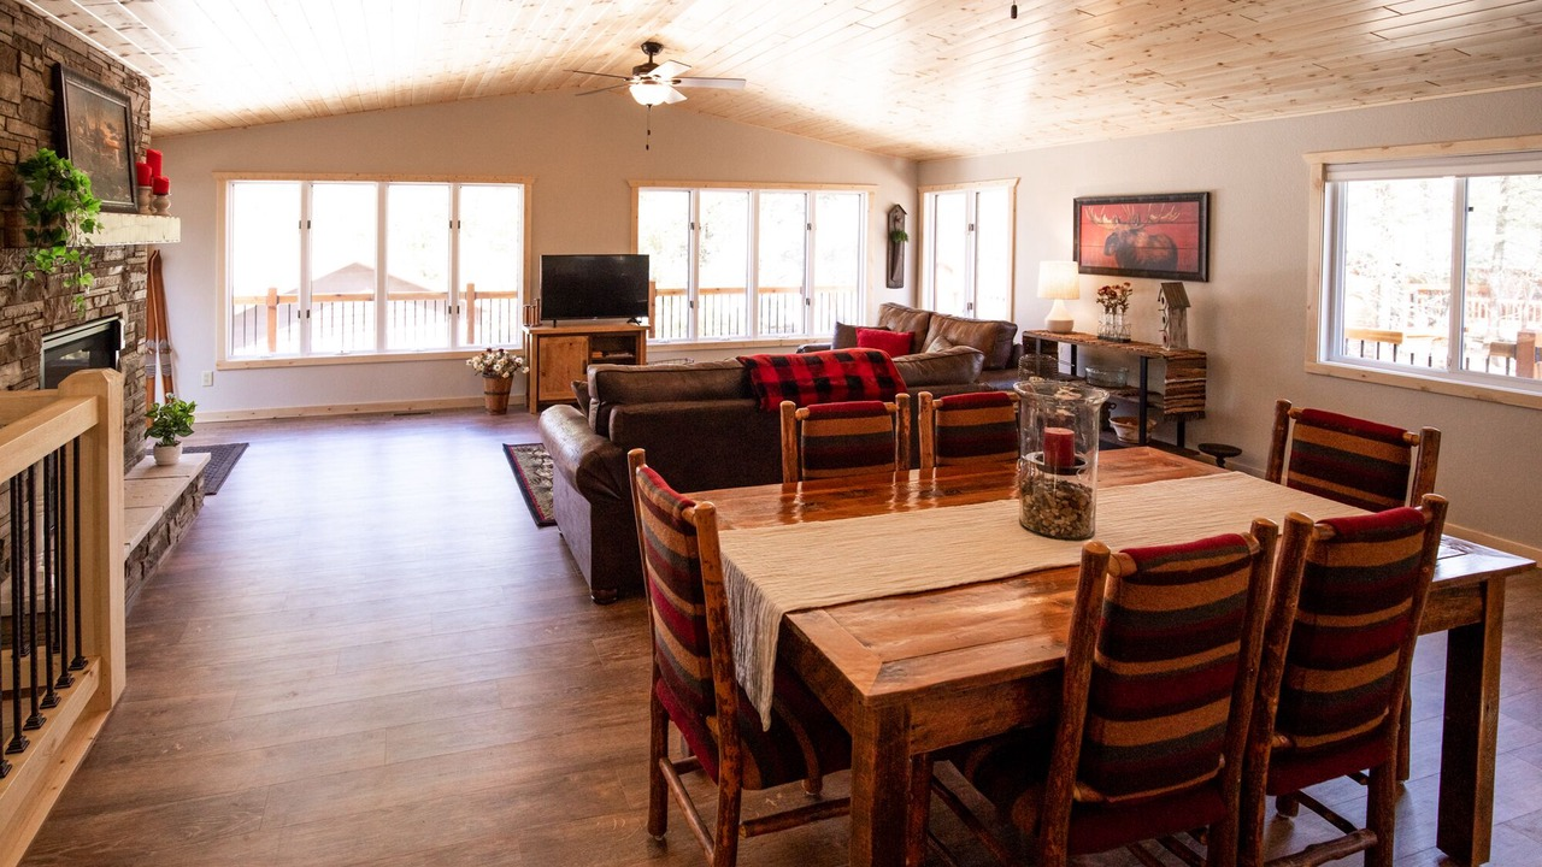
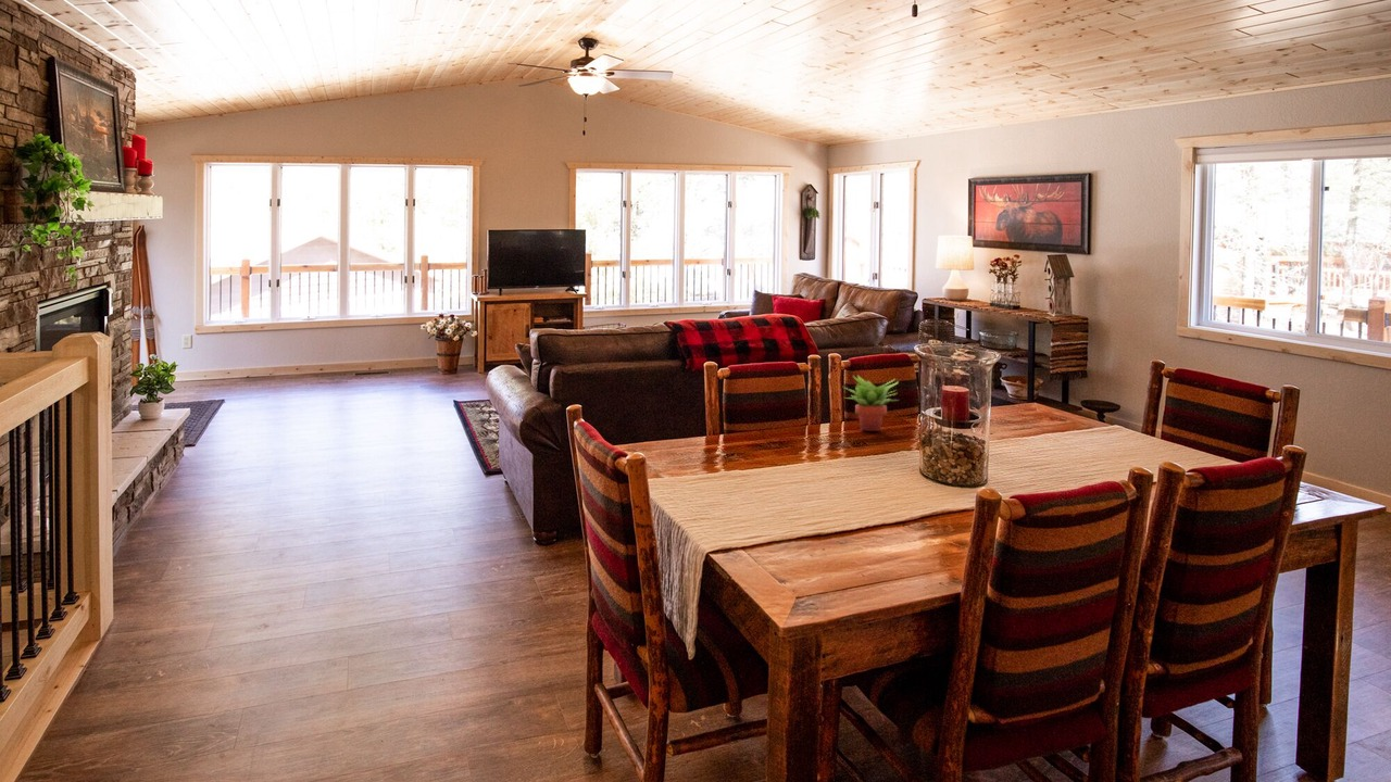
+ succulent plant (870, 402)
